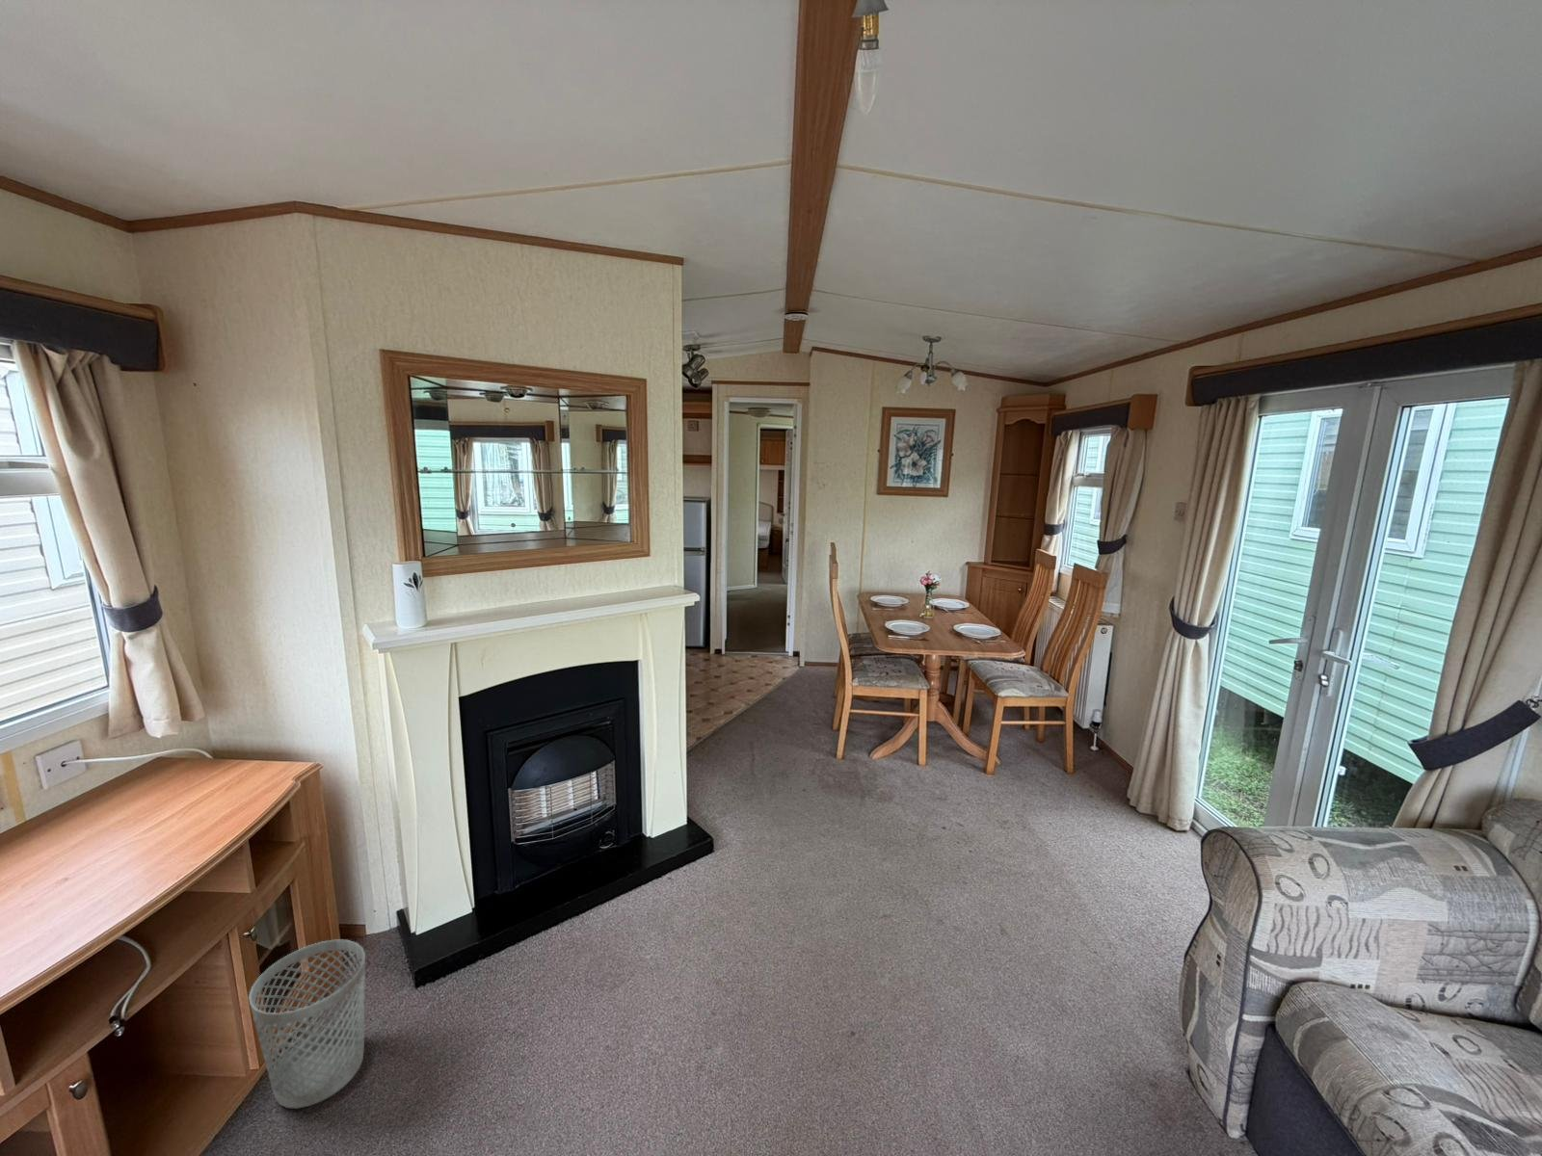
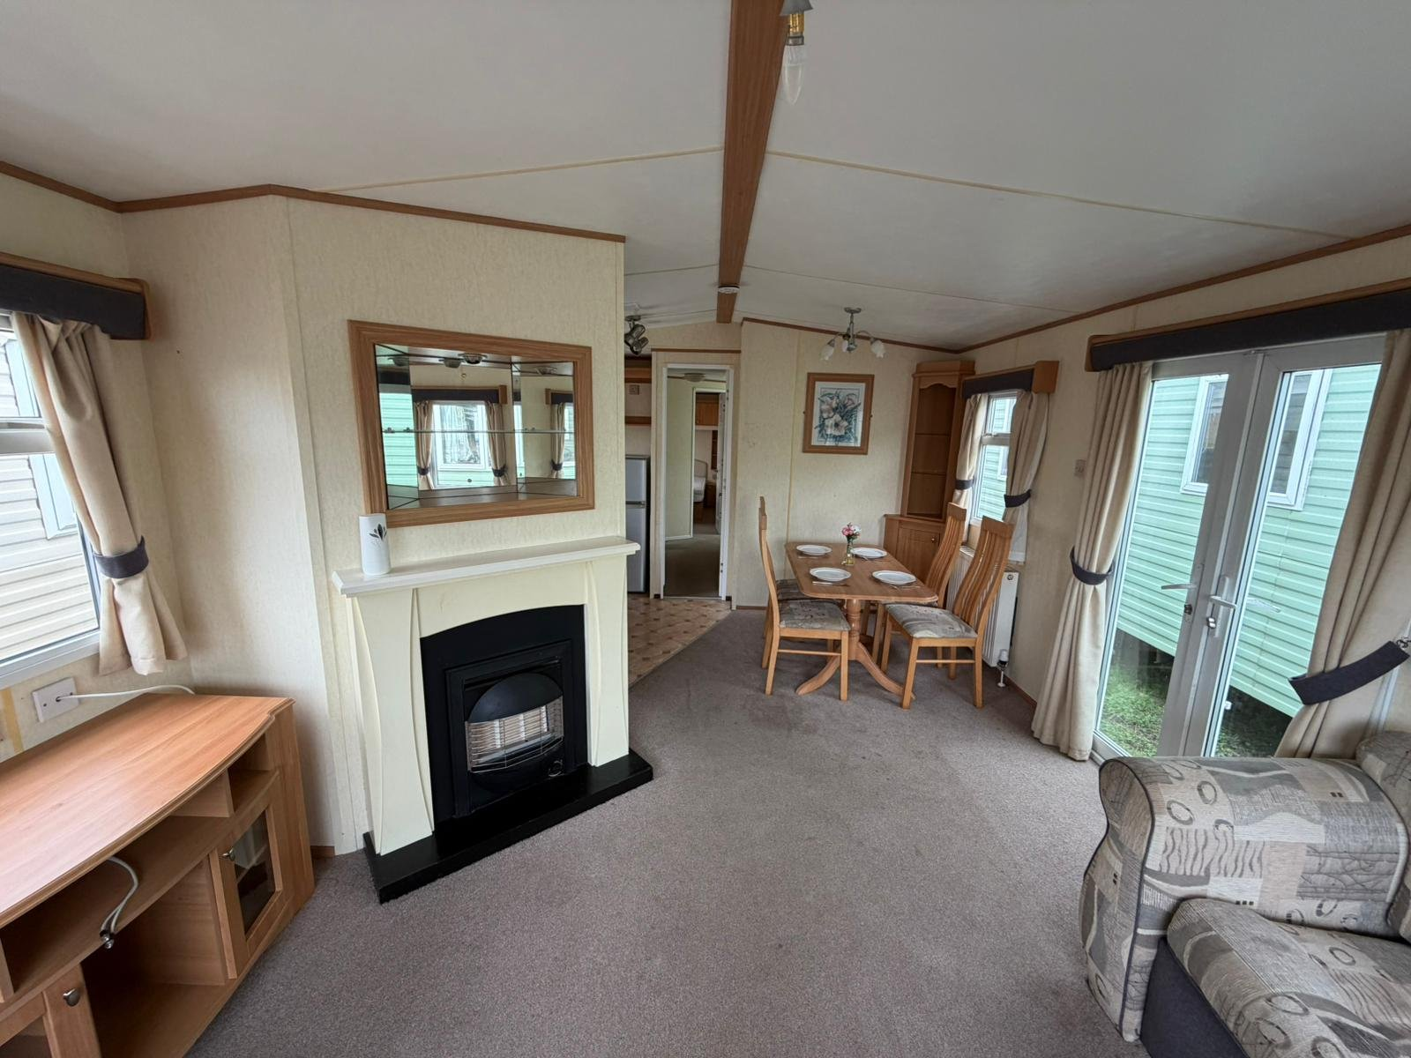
- wastebasket (314, 1024)
